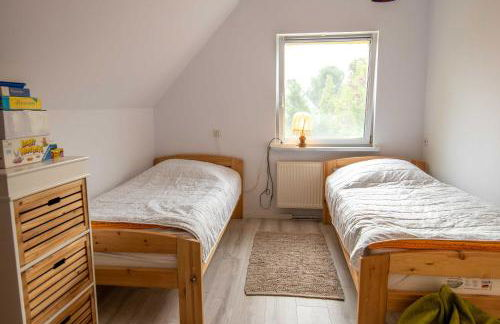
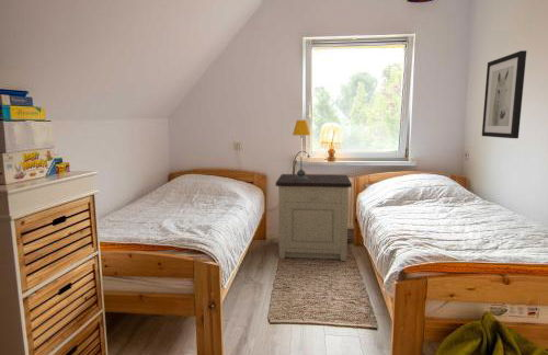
+ wall art (501, 98)
+ table lamp (300, 159)
+ nightstand (312, 215)
